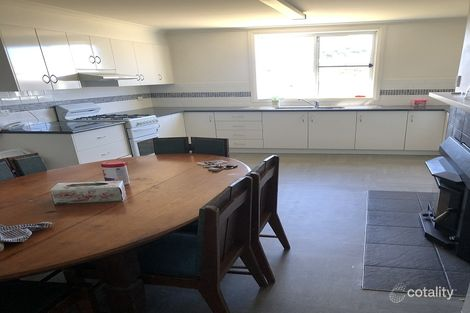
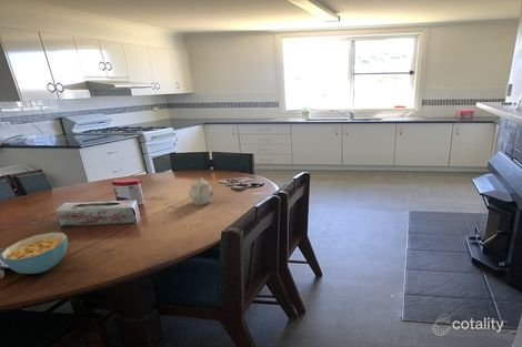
+ cereal bowl (39, 256)
+ teapot (201, 191)
